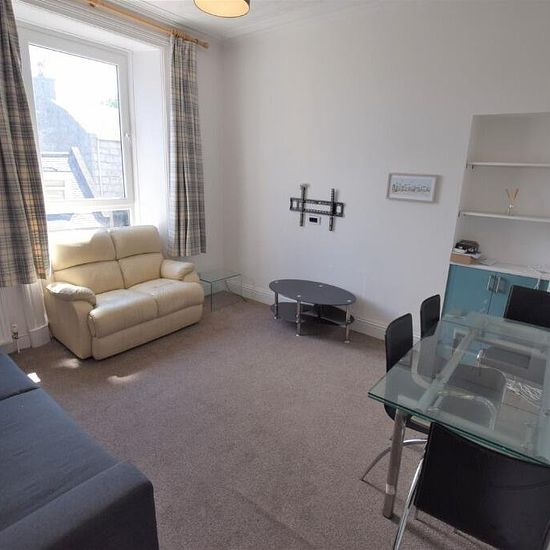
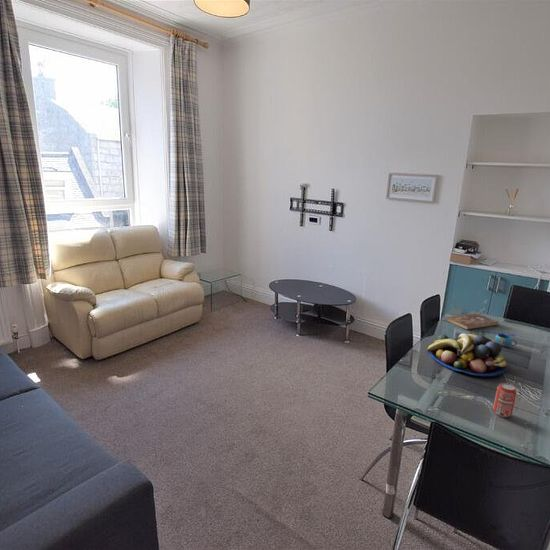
+ fruit bowl (467, 347)
+ bible (471, 321)
+ beverage can (504, 400)
+ mug (504, 338)
